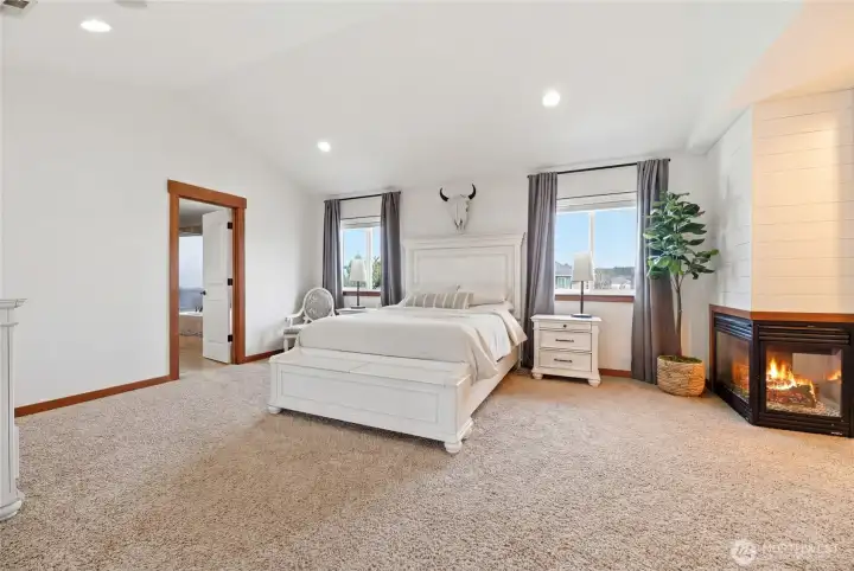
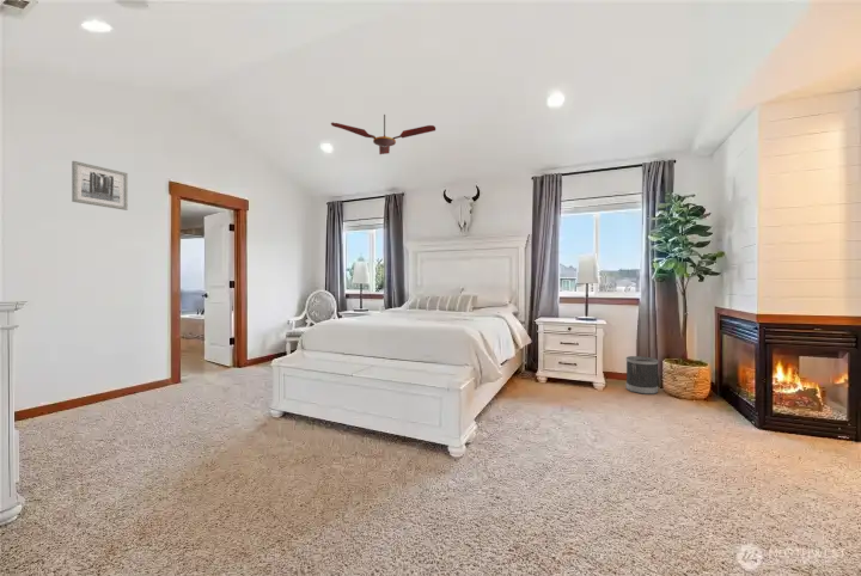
+ wastebasket (641, 374)
+ wall art (100, 186)
+ ceiling fan (384, 134)
